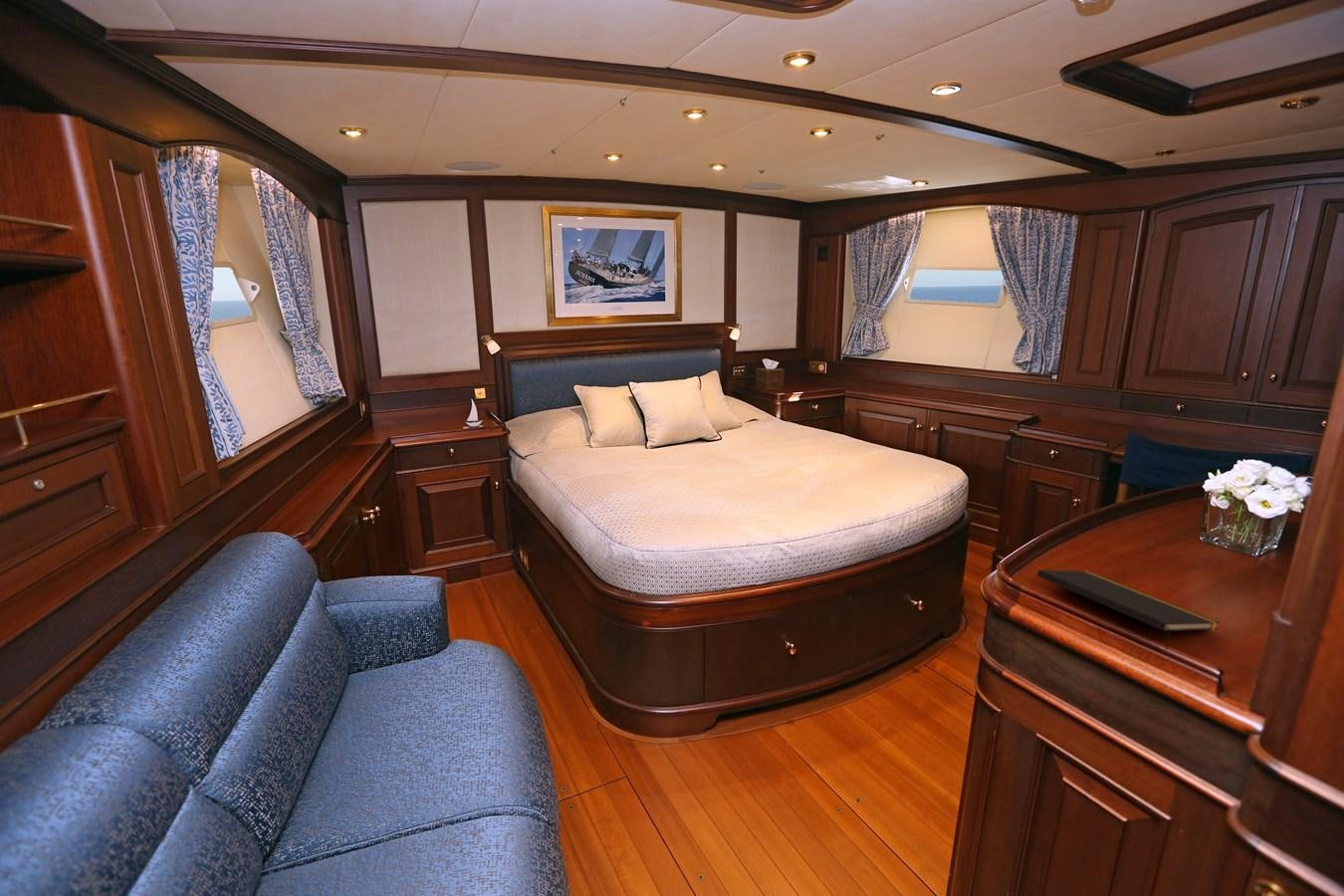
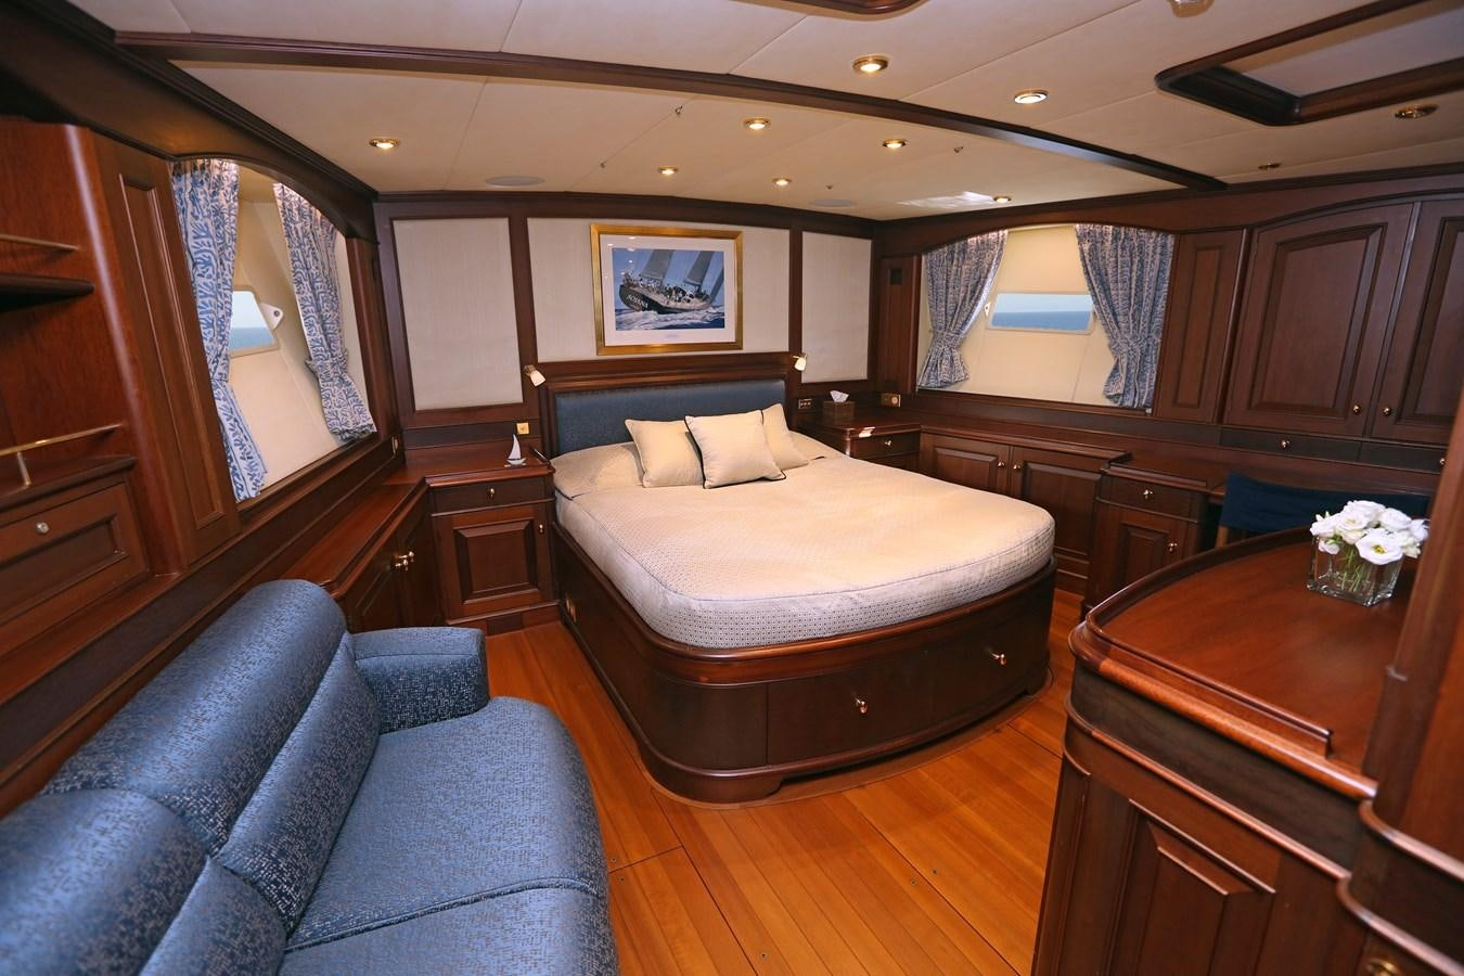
- notepad (1122, 597)
